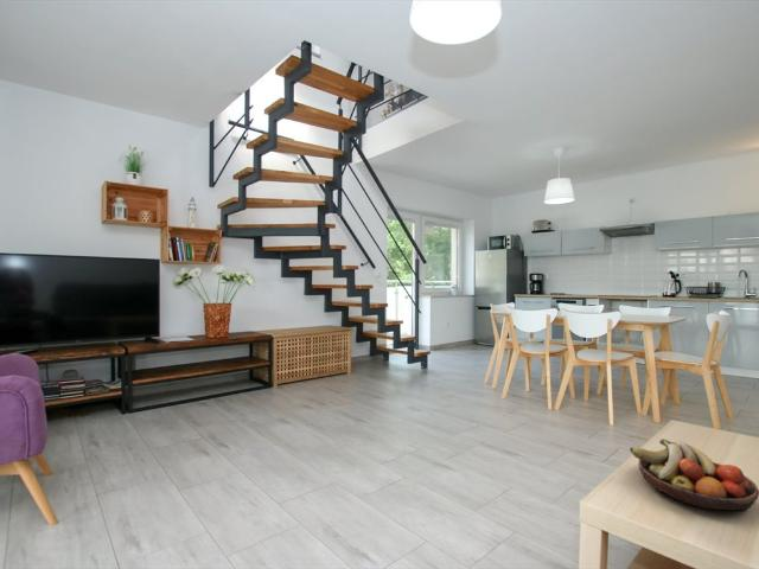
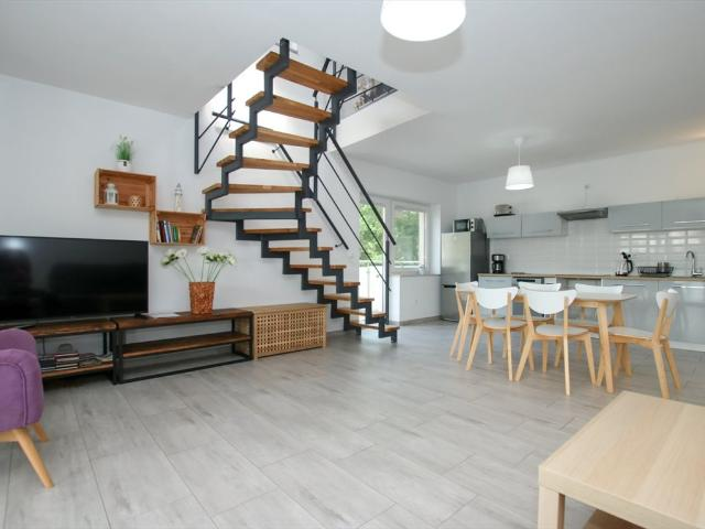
- fruit bowl (693, 469)
